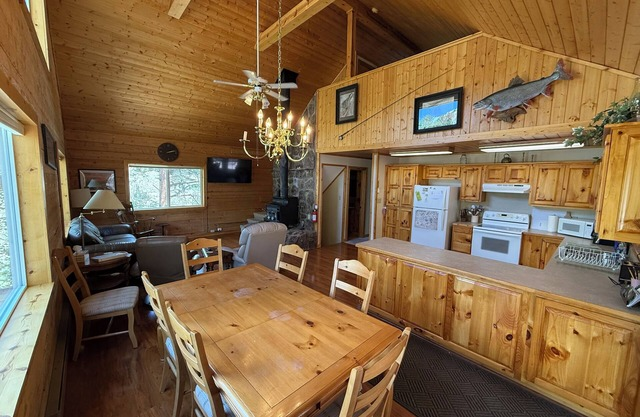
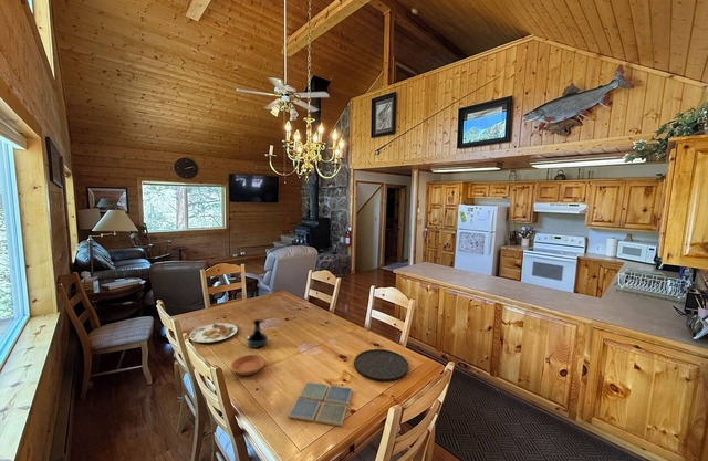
+ tequila bottle (257, 332)
+ drink coaster (321, 400)
+ plate (381, 364)
+ saucer (248, 365)
+ plate (214, 333)
